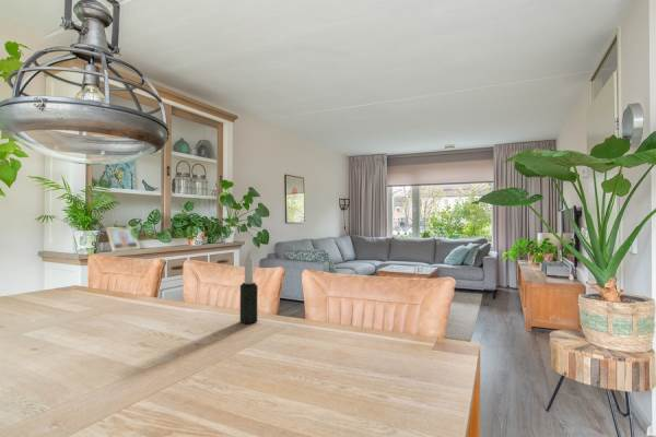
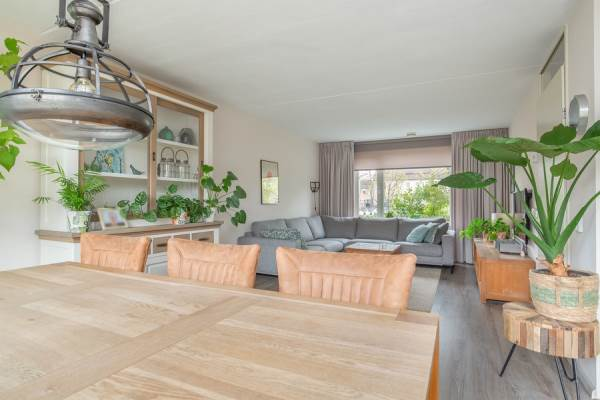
- candle (248, 285)
